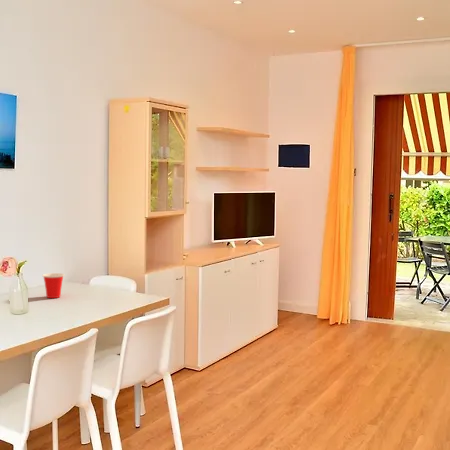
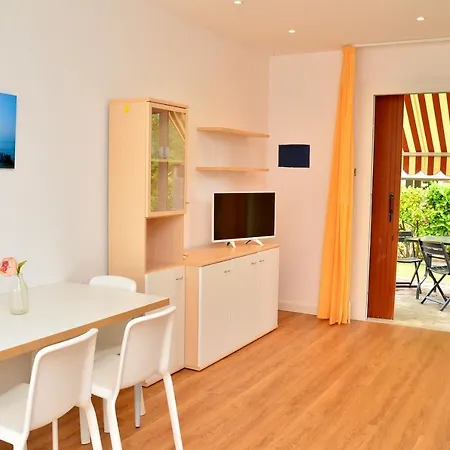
- cup (53, 285)
